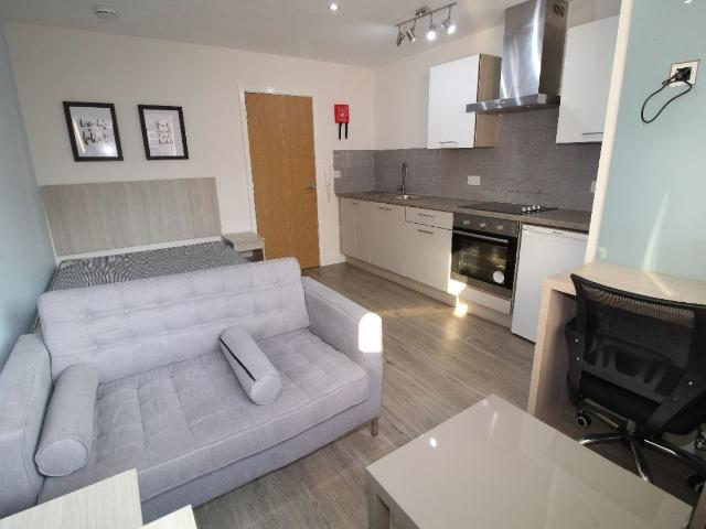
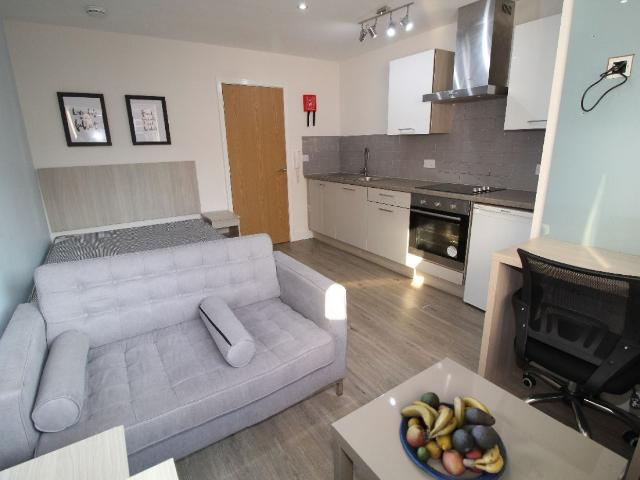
+ fruit bowl (451, 425)
